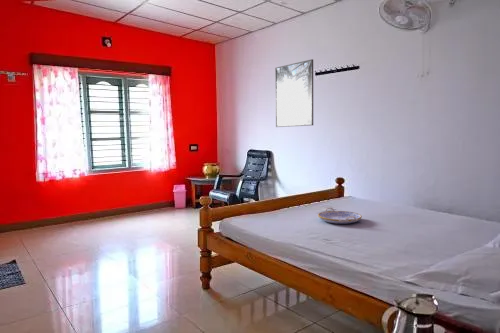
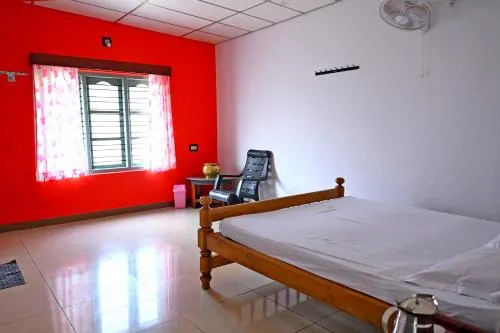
- serving tray (339, 216)
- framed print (293, 95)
